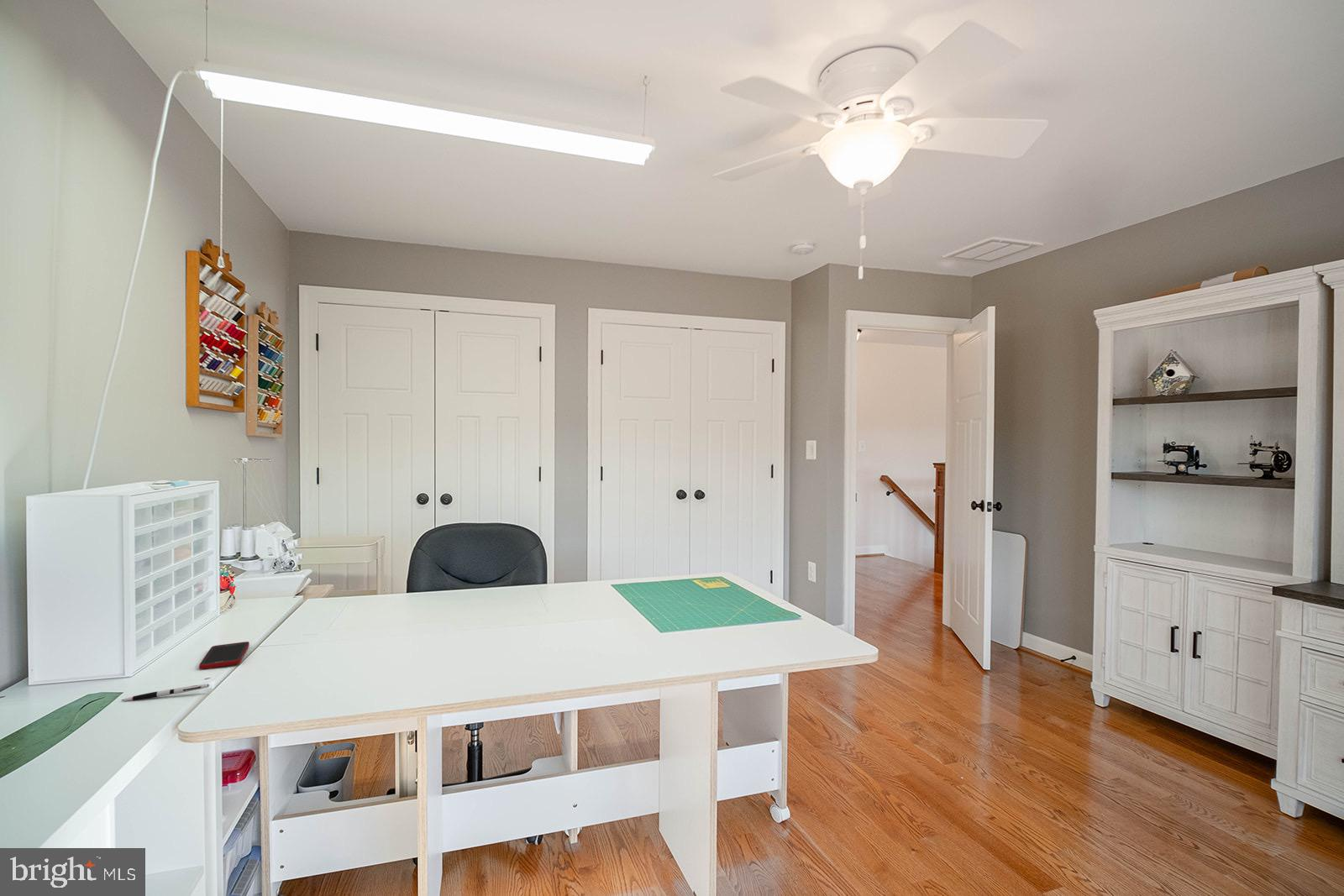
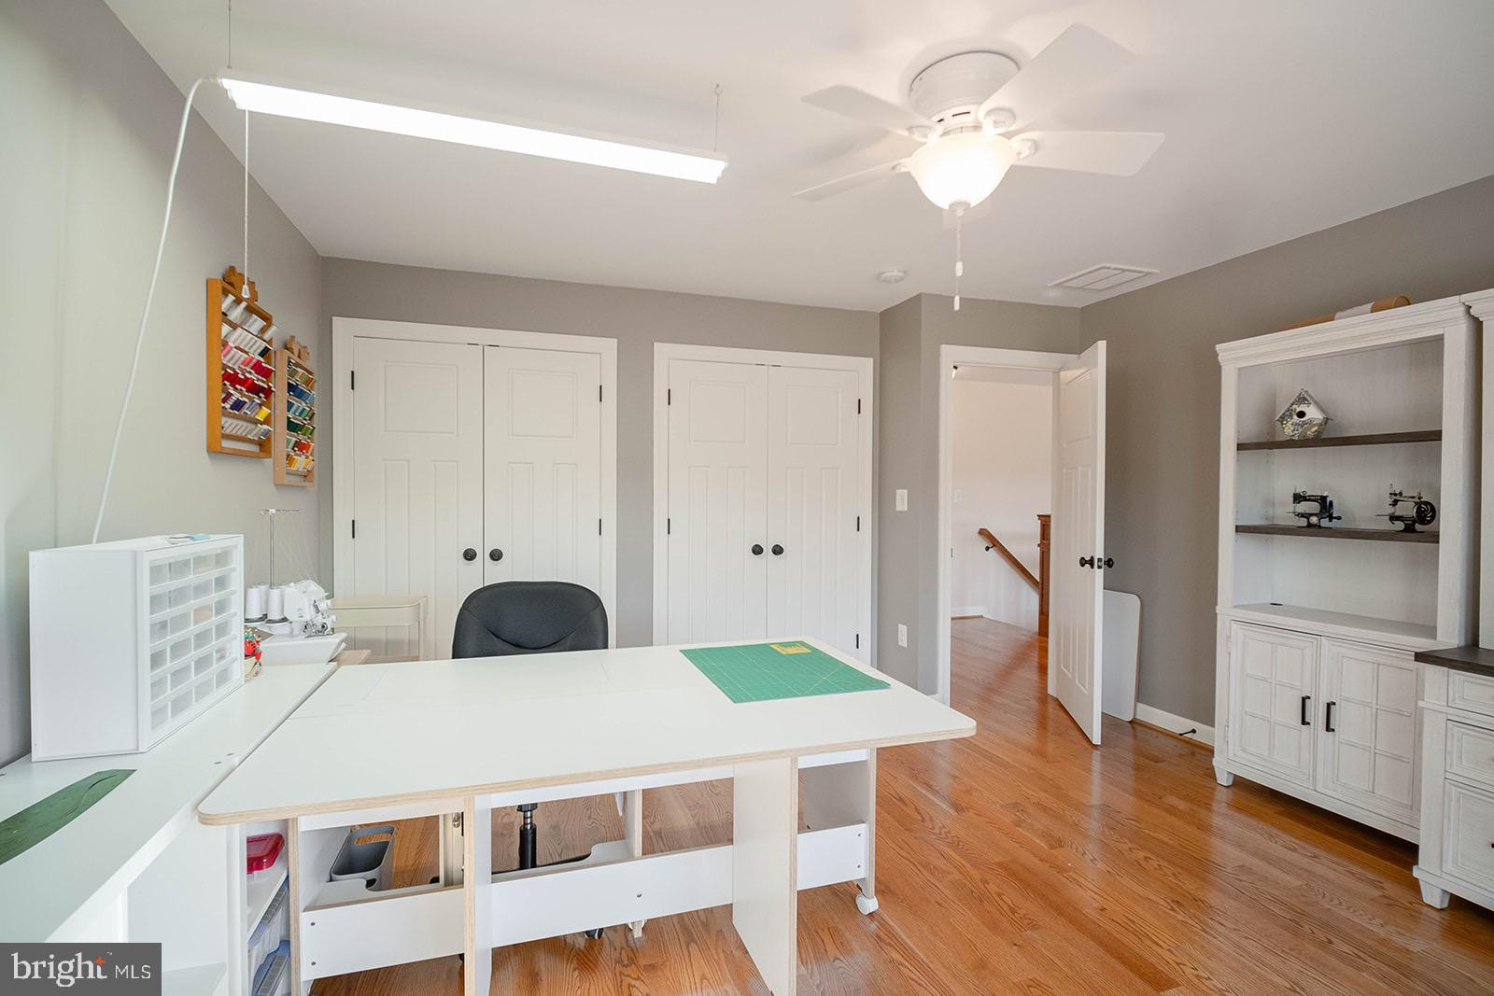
- cell phone (225, 654)
- pen (165, 692)
